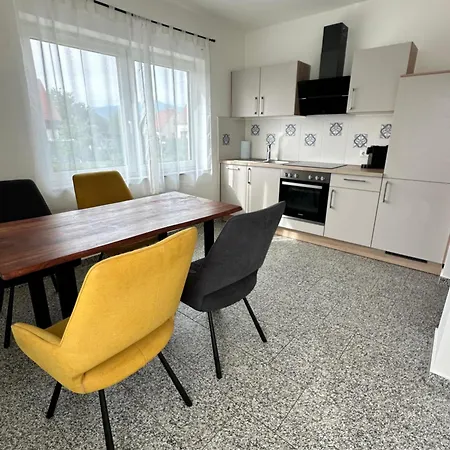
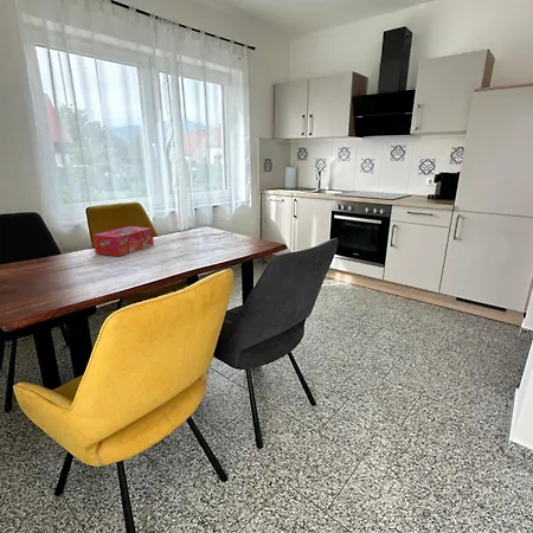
+ tissue box (124, 239)
